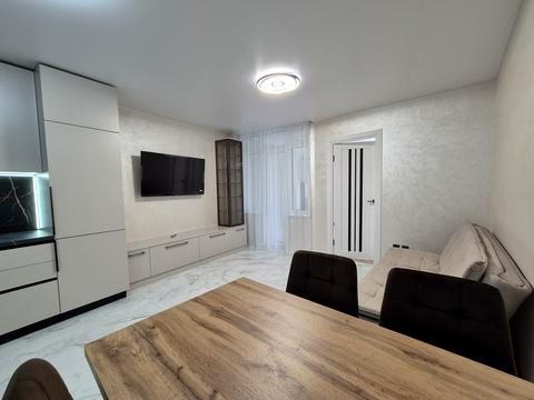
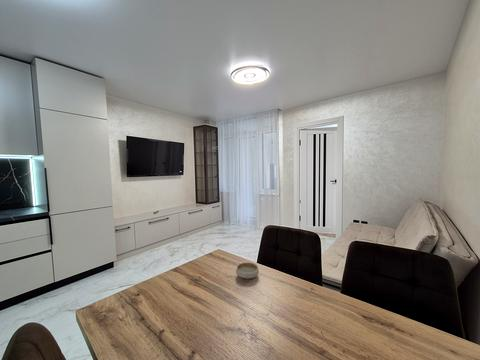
+ bowl (247, 271)
